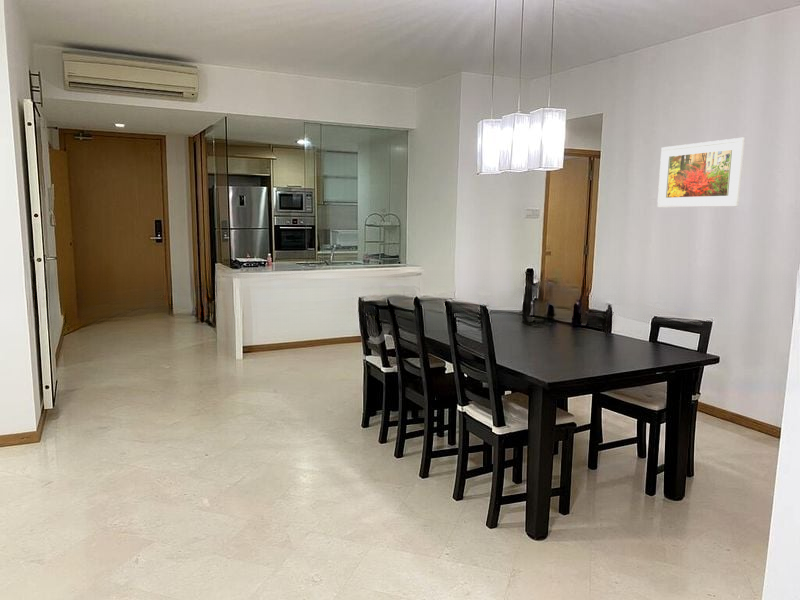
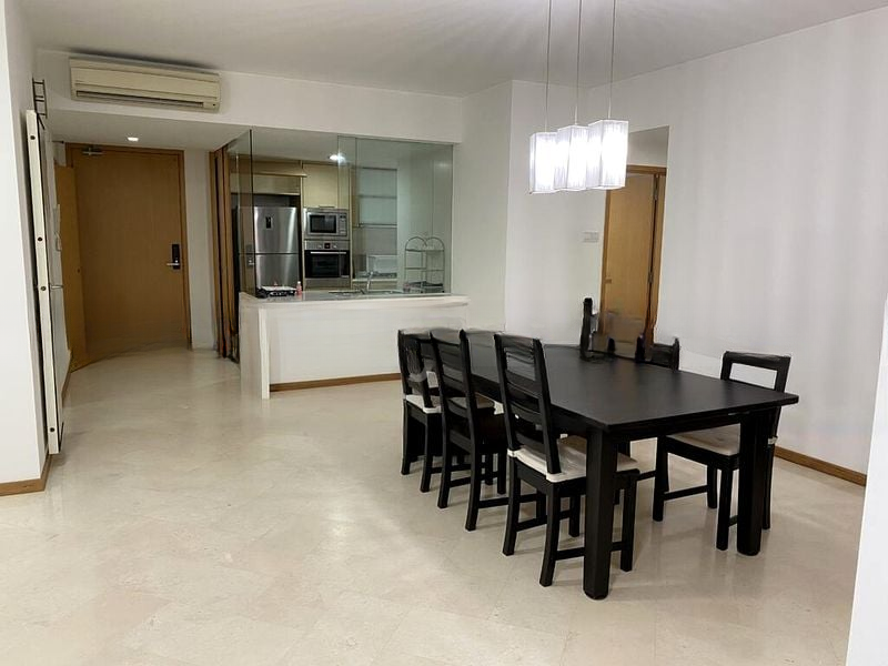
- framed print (697, 175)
